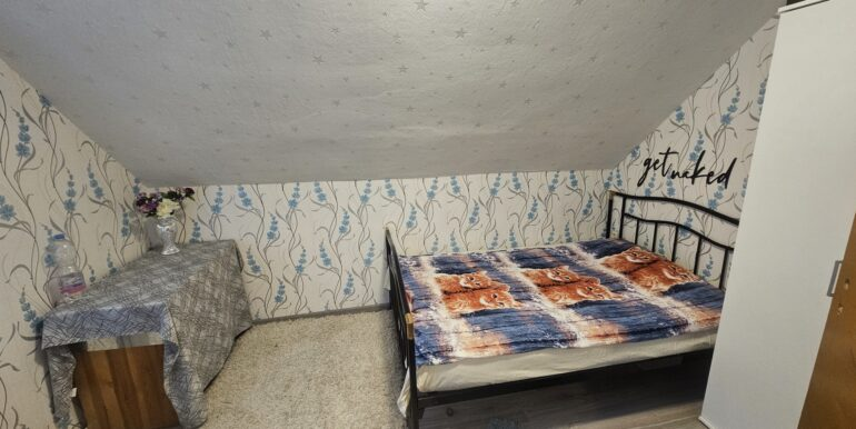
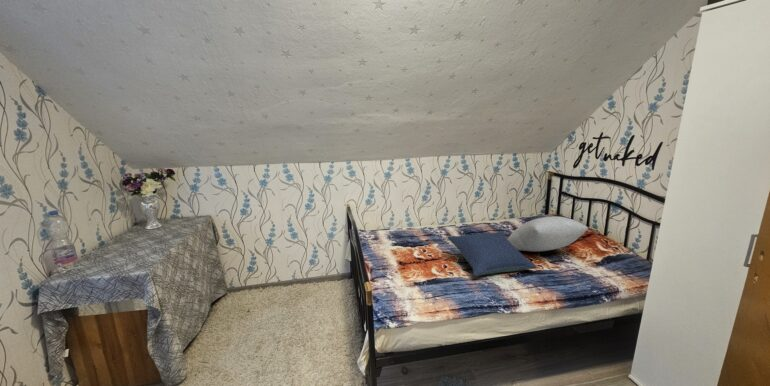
+ pillow (489, 251)
+ pillow (543, 233)
